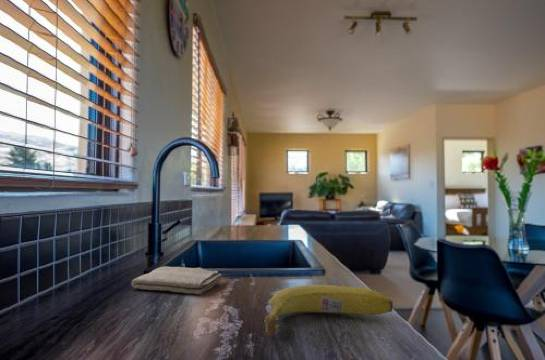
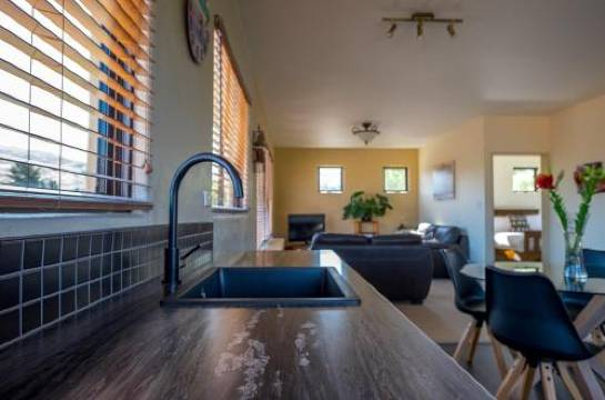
- fruit (319, 308)
- washcloth (178, 278)
